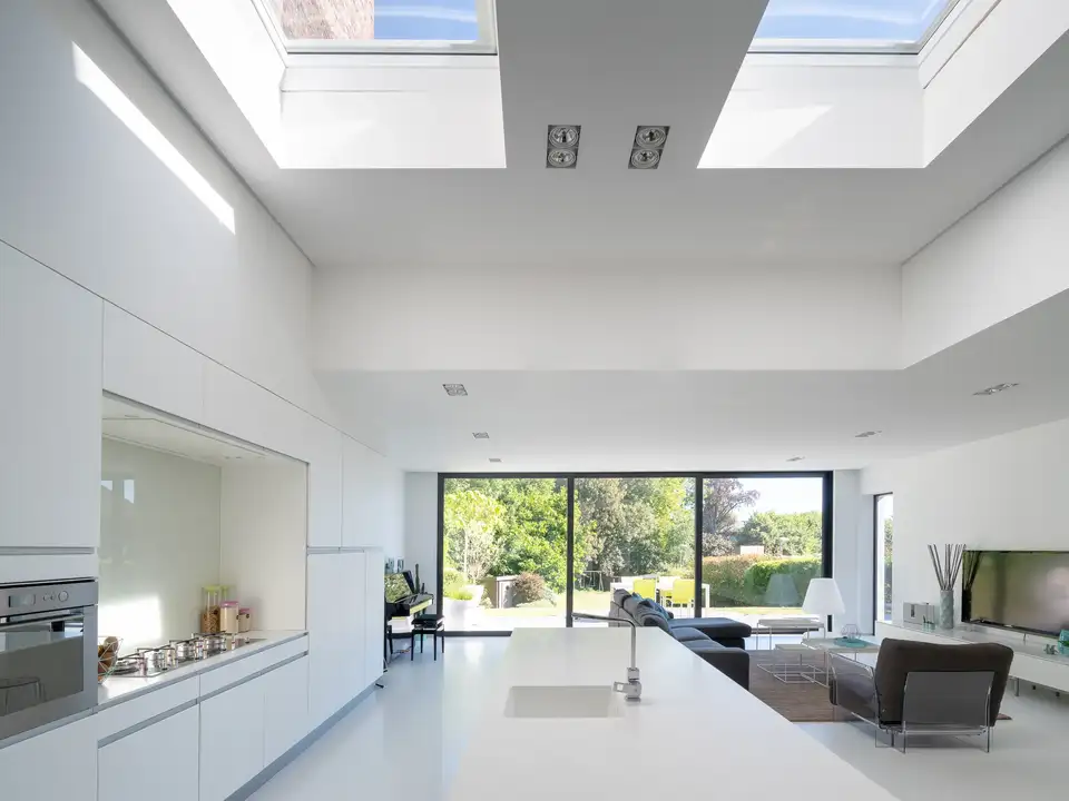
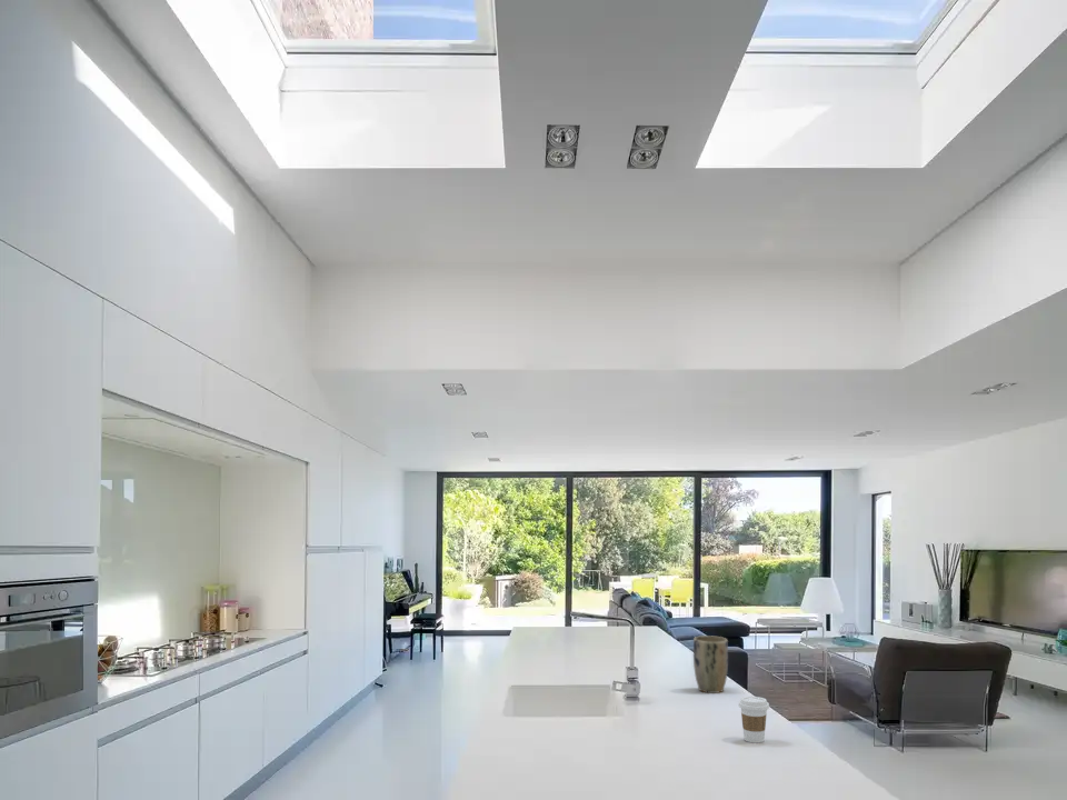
+ plant pot (710, 664)
+ coffee cup (754, 719)
